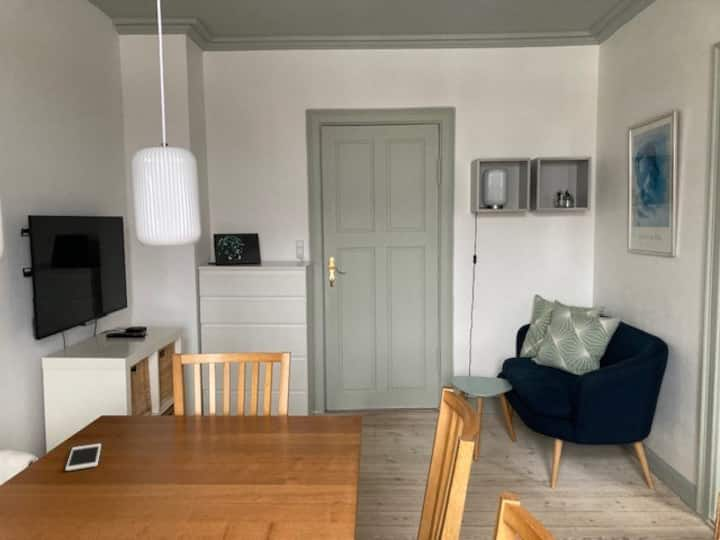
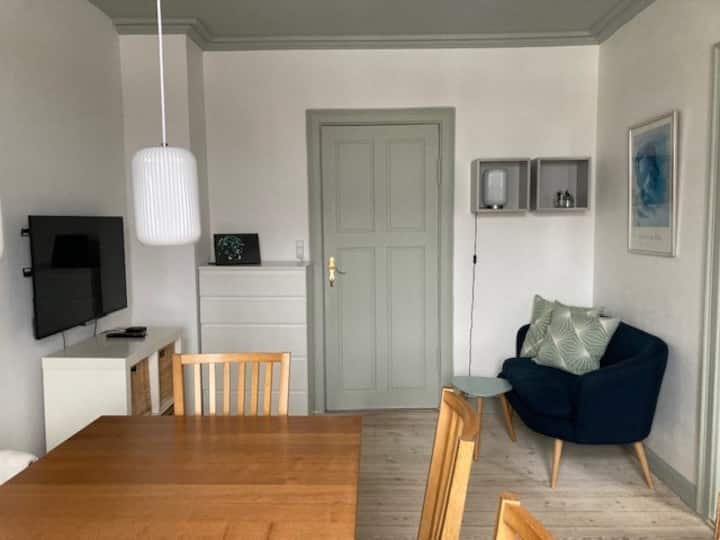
- cell phone (84, 456)
